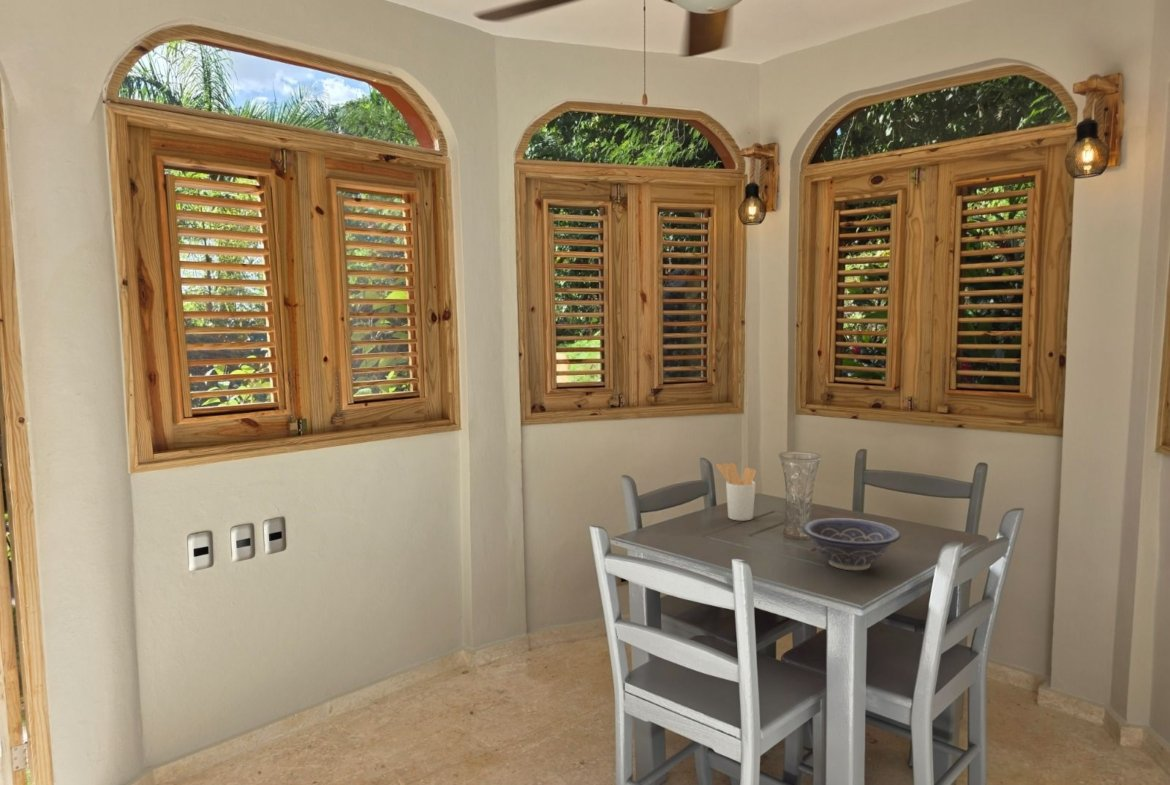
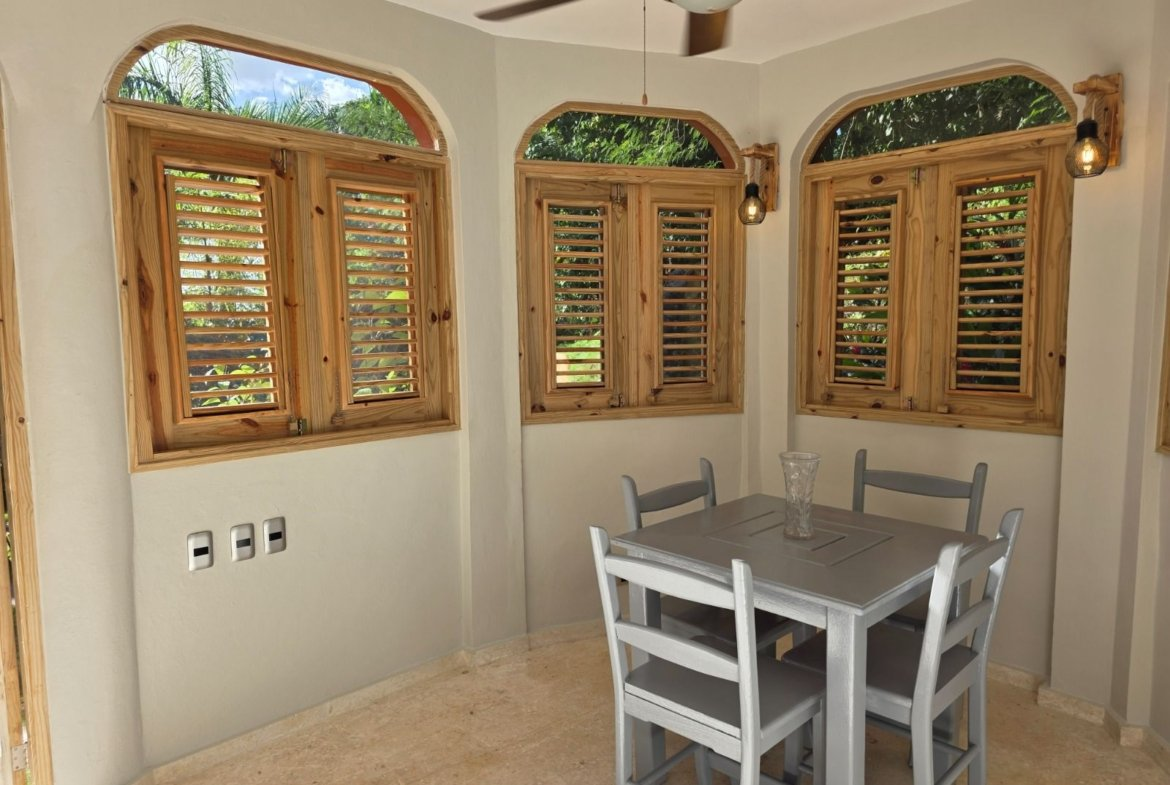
- decorative bowl (849, 547)
- utensil holder (735, 489)
